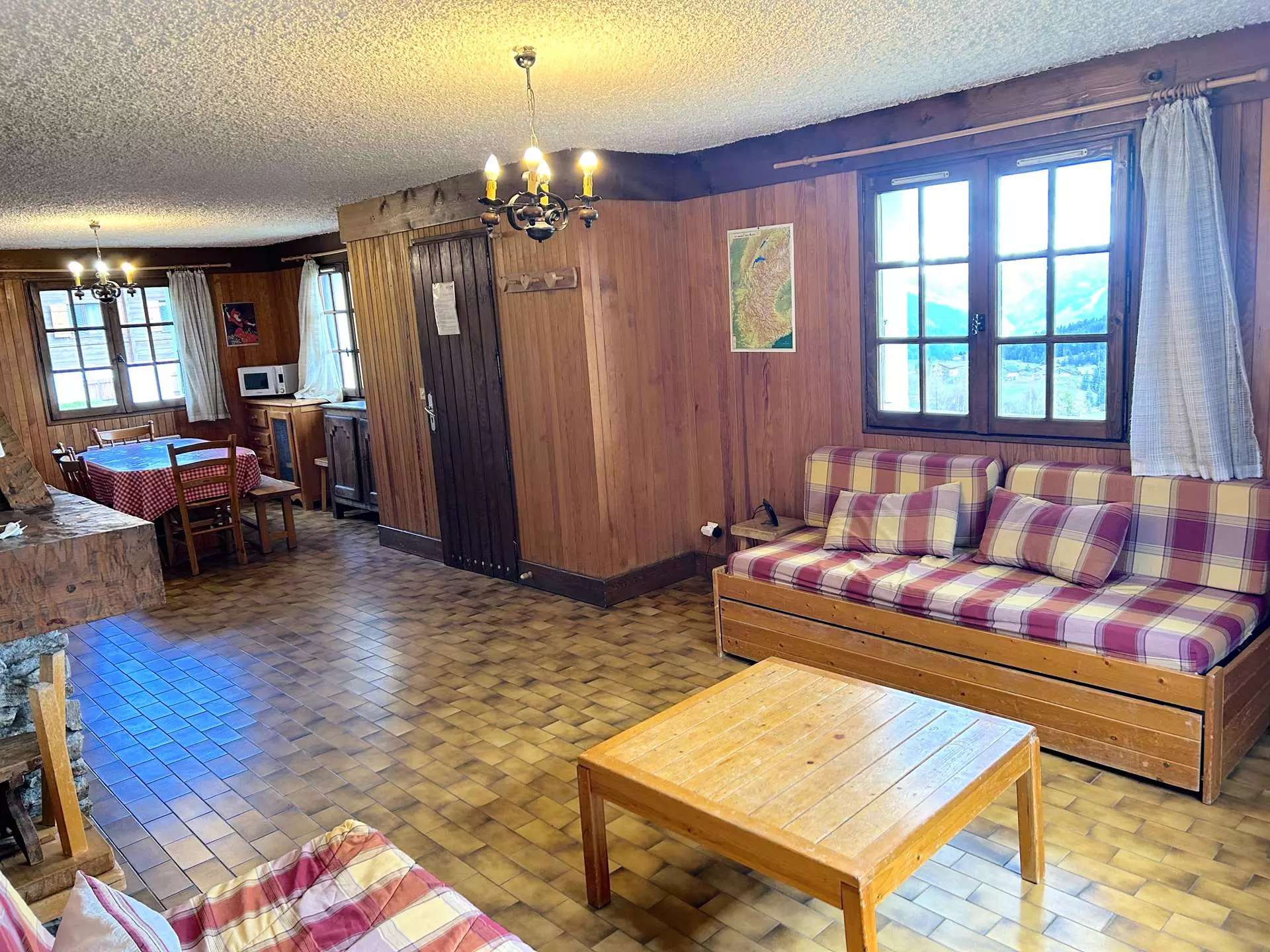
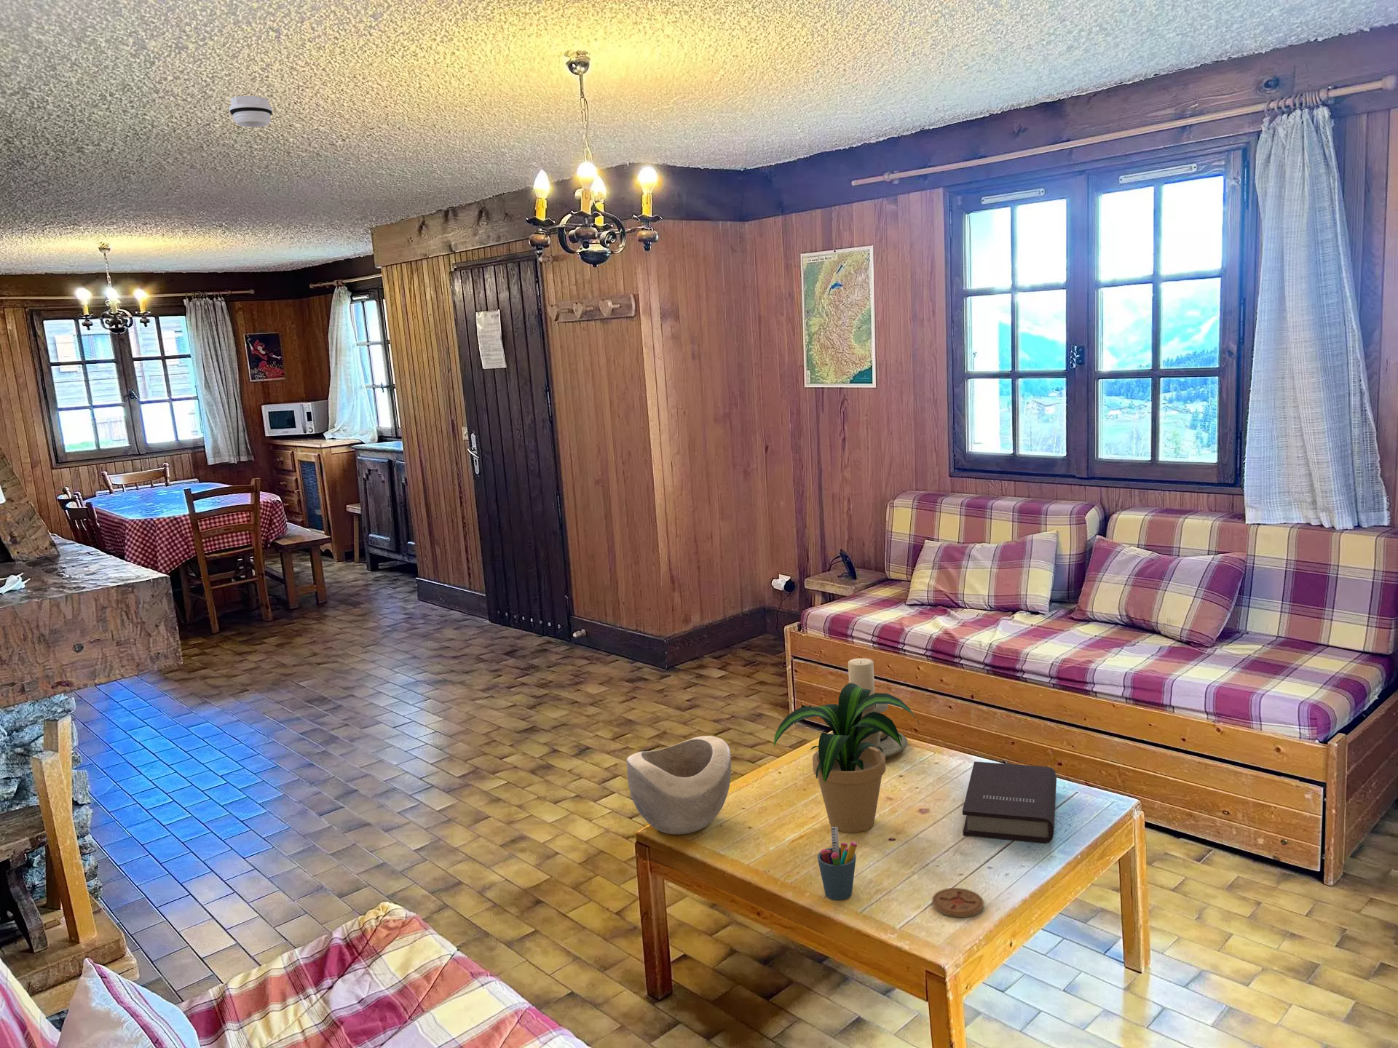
+ potted plant (850, 760)
+ smoke detector (251, 111)
+ decorative bowl (680, 785)
+ candle holder (865, 709)
+ book (1012, 800)
+ pen holder (838, 864)
+ coaster (958, 902)
